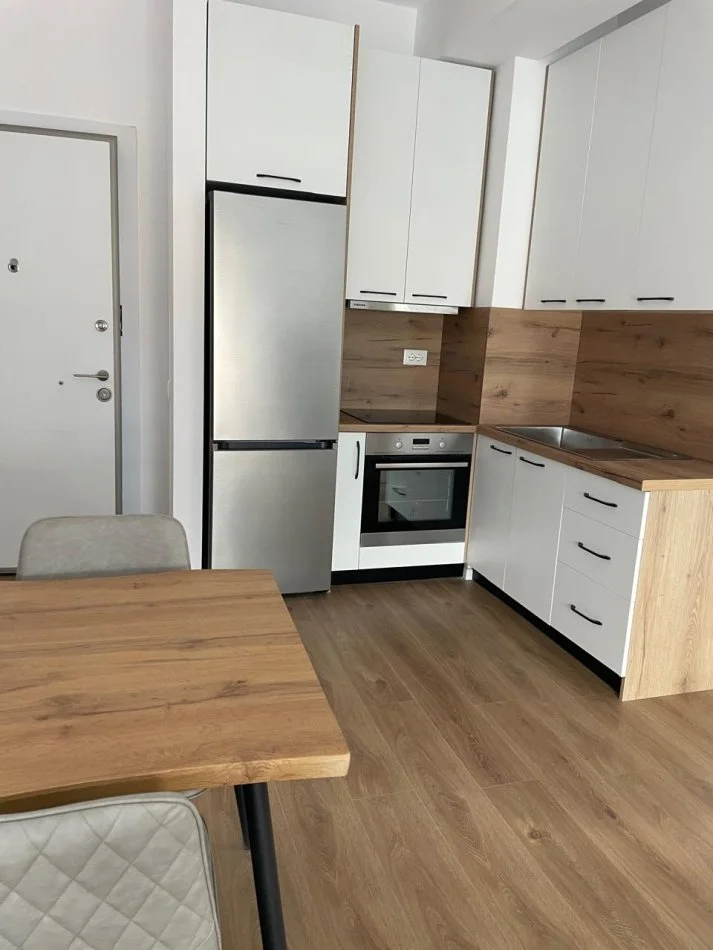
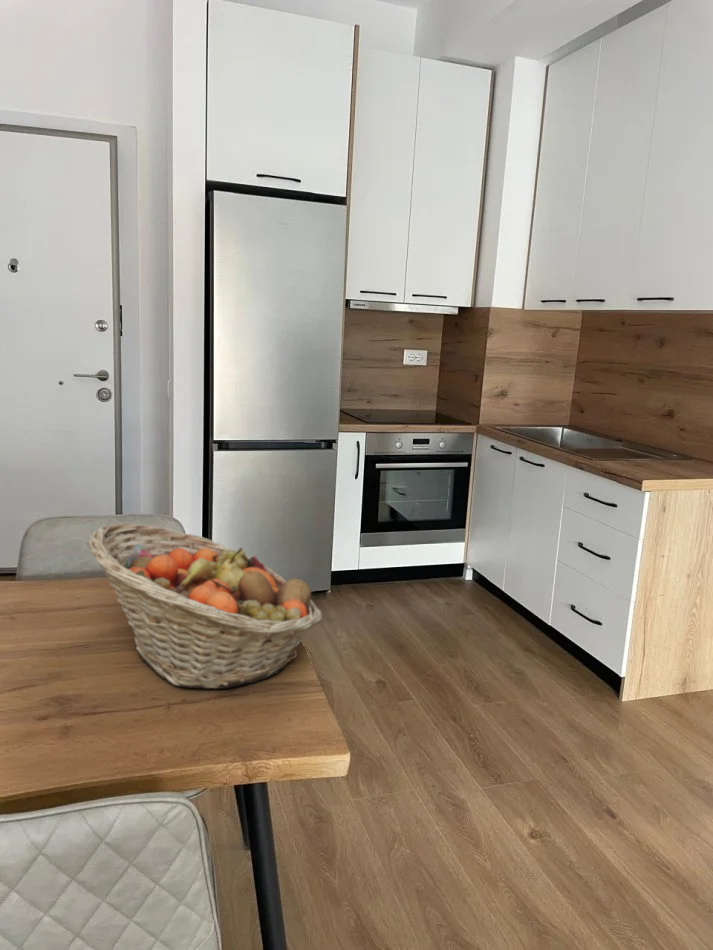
+ fruit basket (205, 592)
